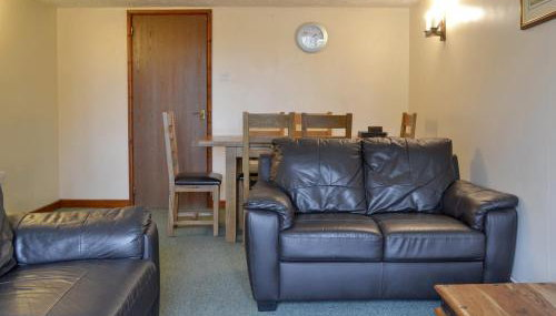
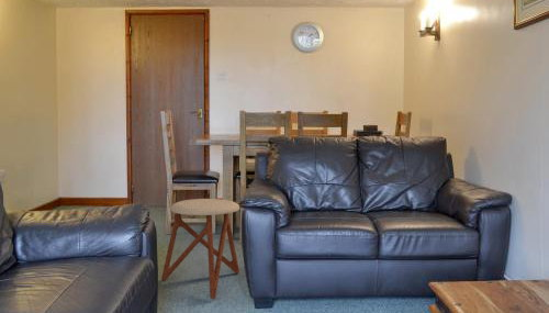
+ stool (198, 242)
